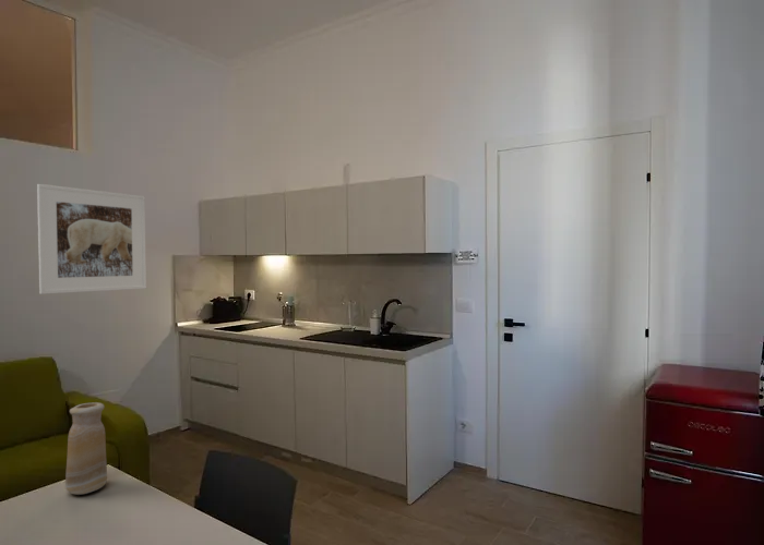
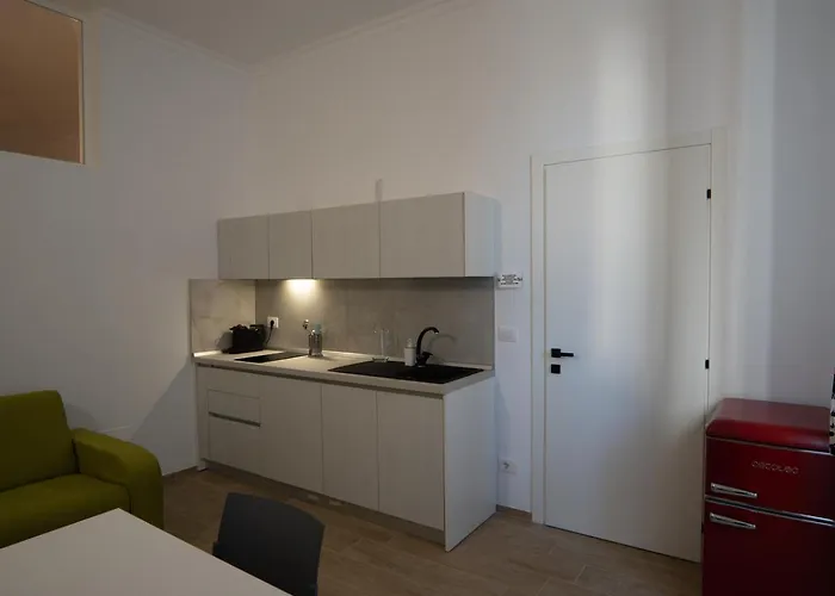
- vase (85, 447)
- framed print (96, 241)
